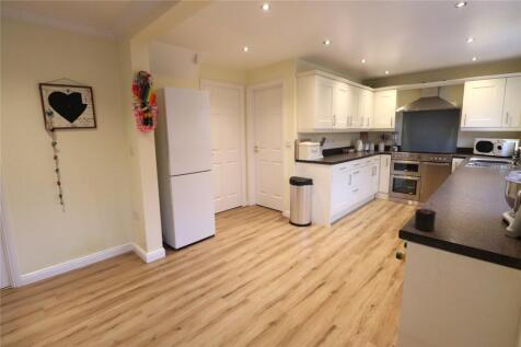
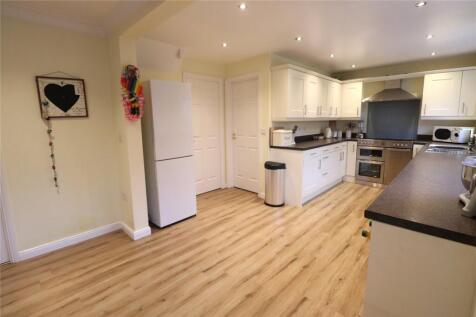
- candle (425, 216)
